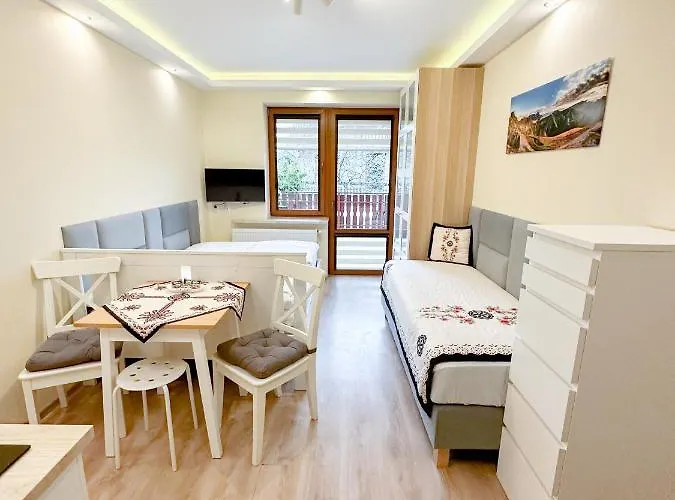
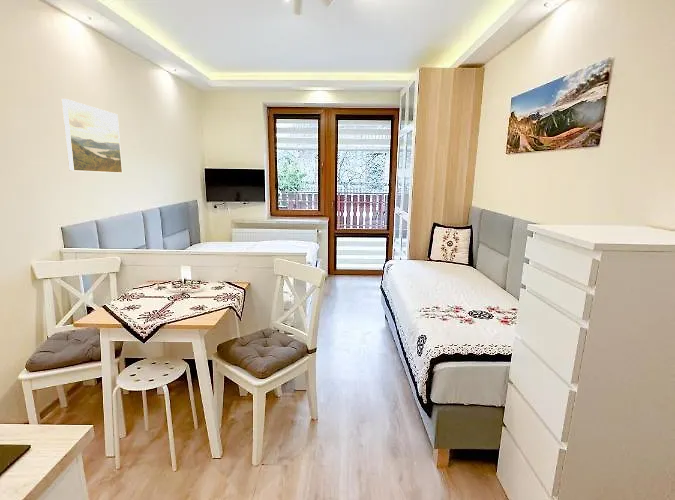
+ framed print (95, 140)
